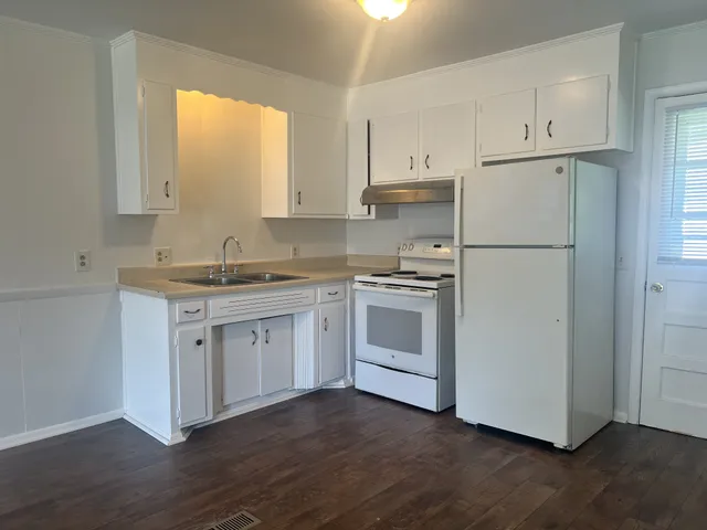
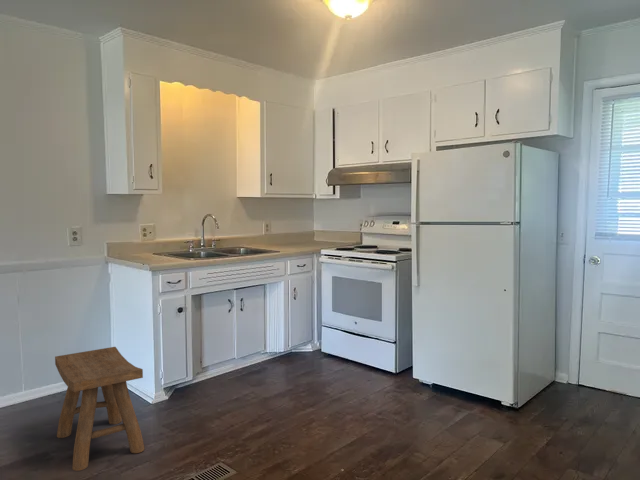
+ stool (98, 402)
